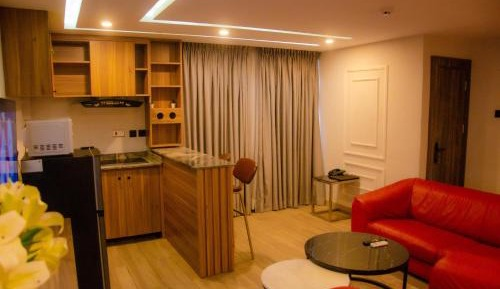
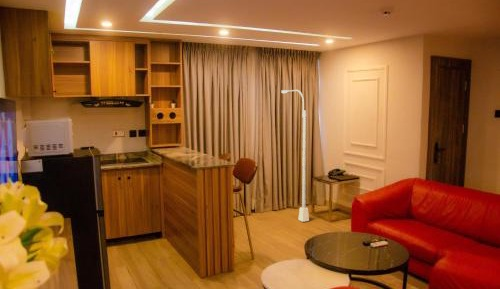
+ floor lamp (303, 153)
